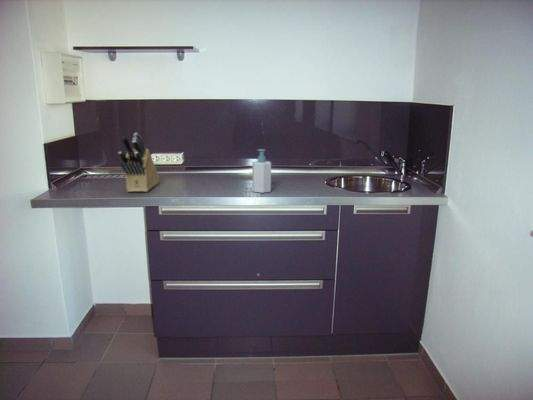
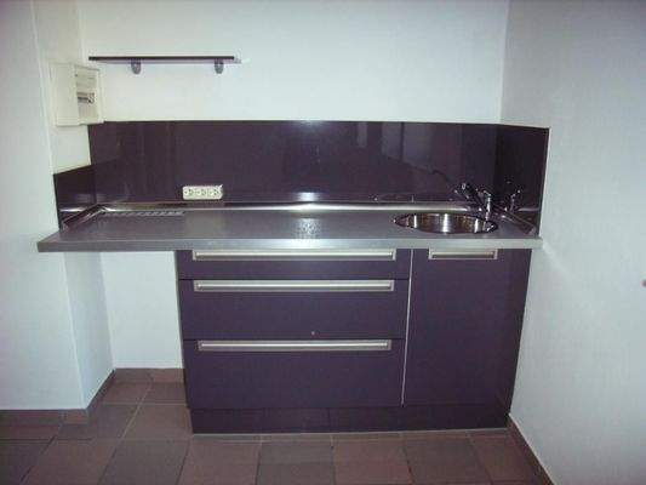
- soap bottle (261, 170)
- knife block (139, 160)
